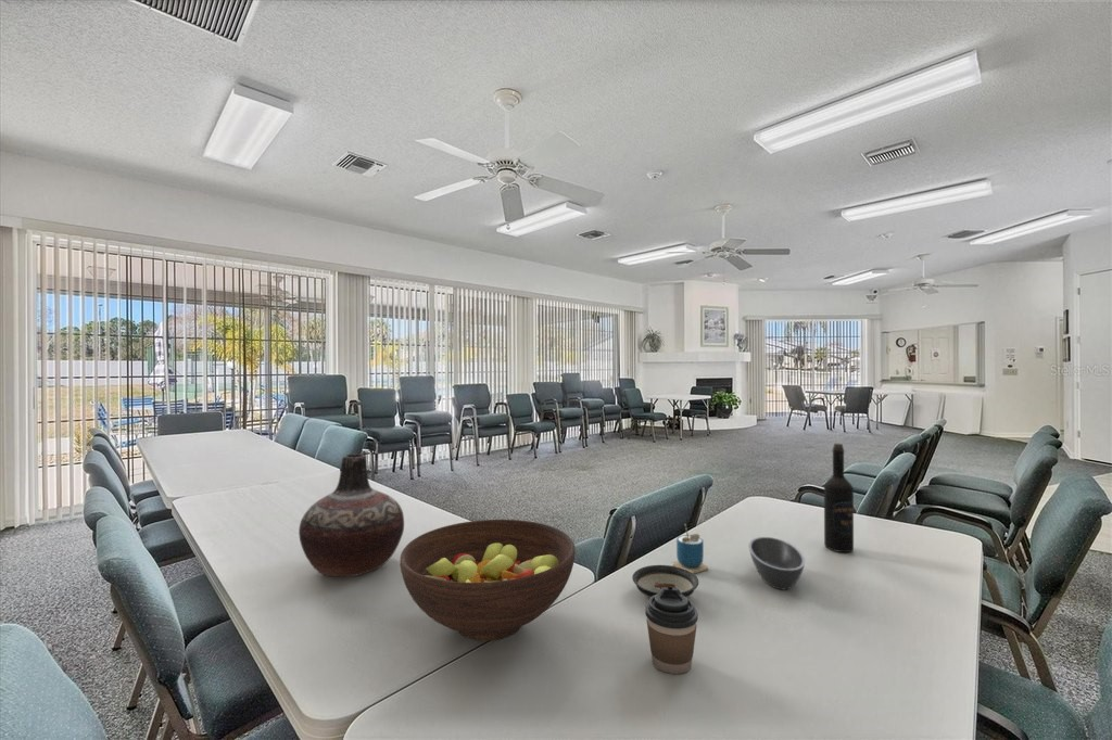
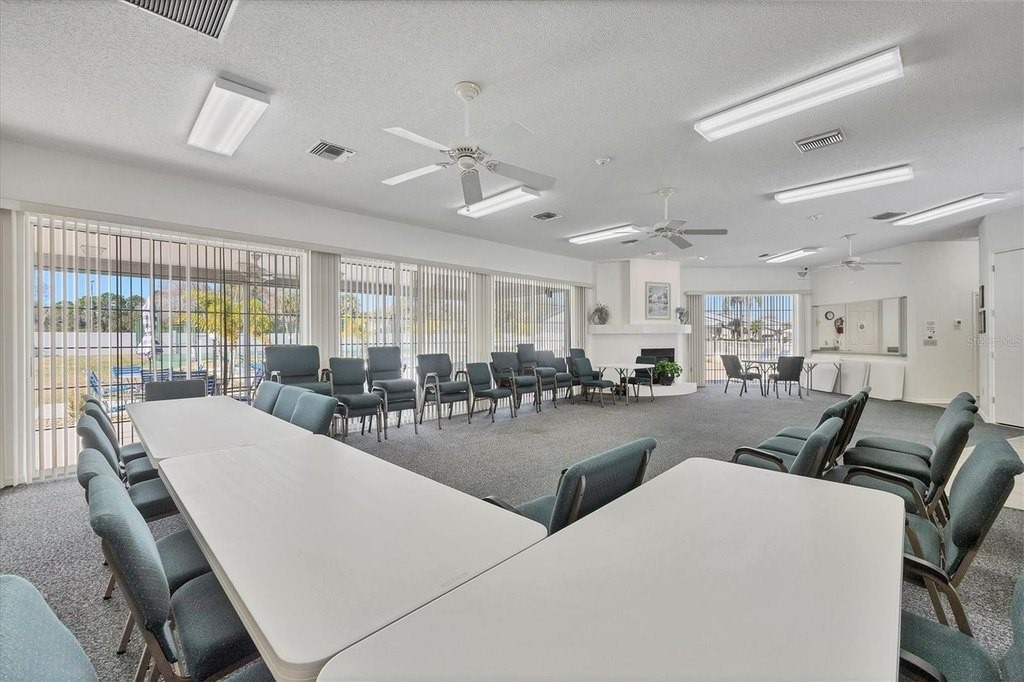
- cup (690, 544)
- coffee cup (671, 627)
- bowl (775, 564)
- vase (353, 510)
- saucer (665, 585)
- wine bottle (838, 496)
- fruit bowl (490, 585)
